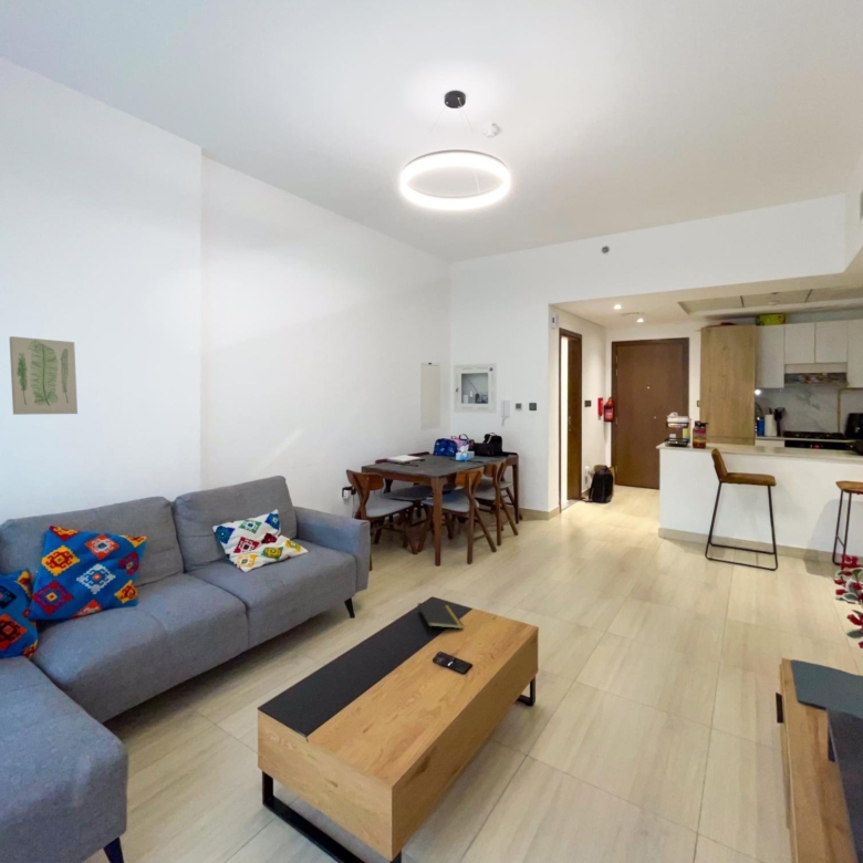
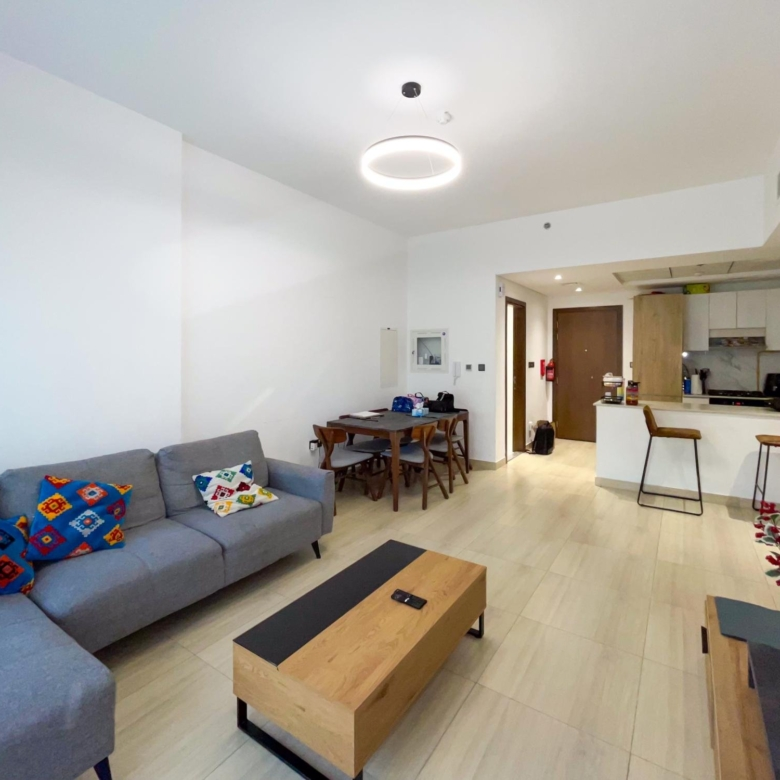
- wall art (44, 376)
- notepad (439, 615)
